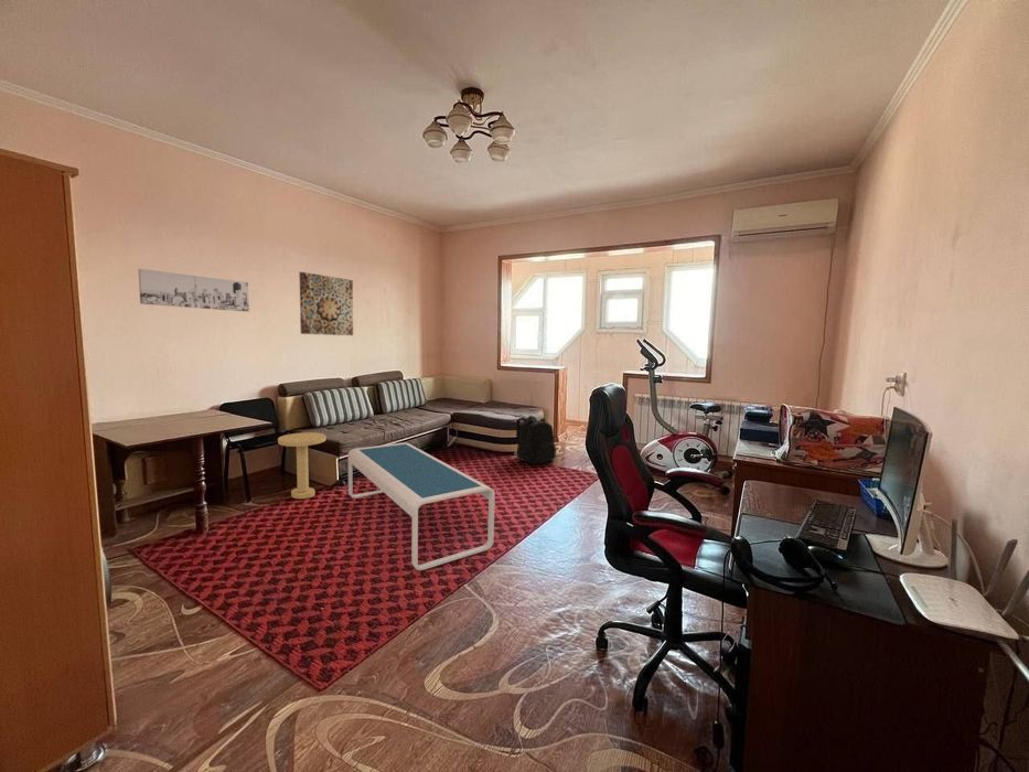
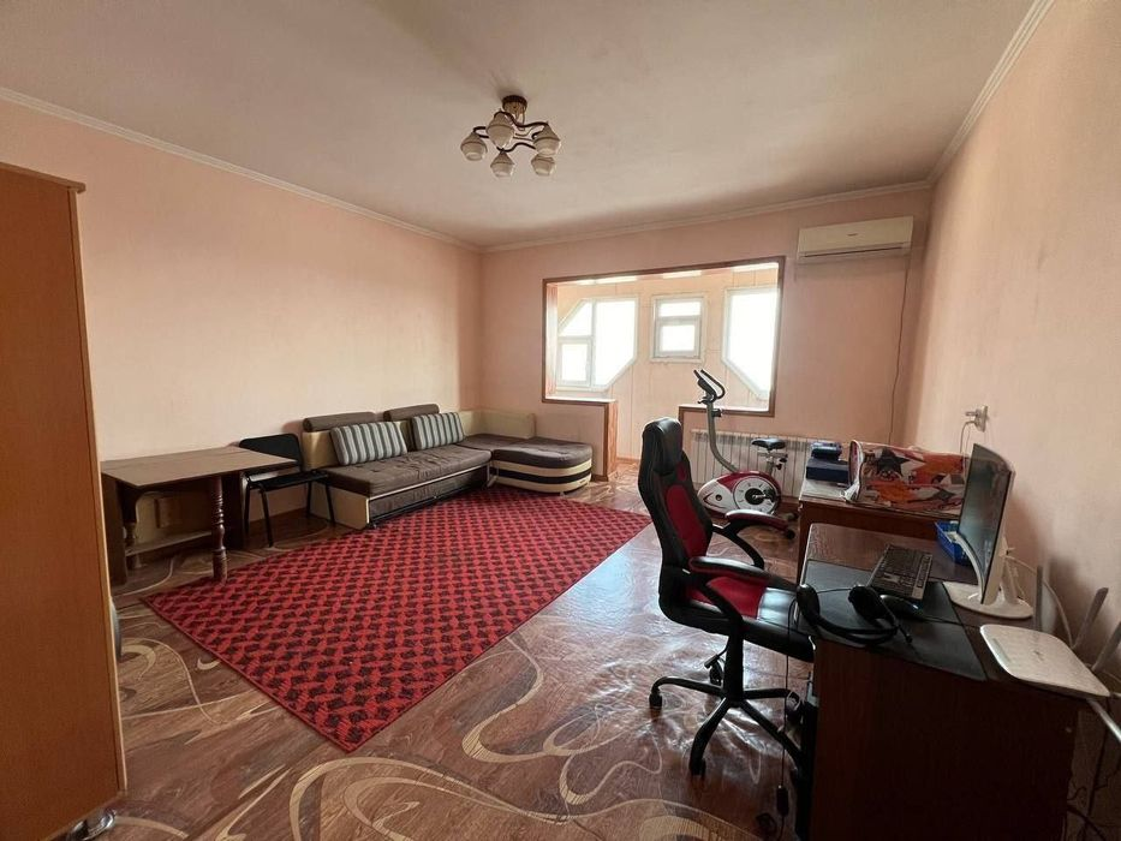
- backpack (534, 439)
- wall art (199, 292)
- side table (302, 465)
- wall art (328, 305)
- coffee table (411, 492)
